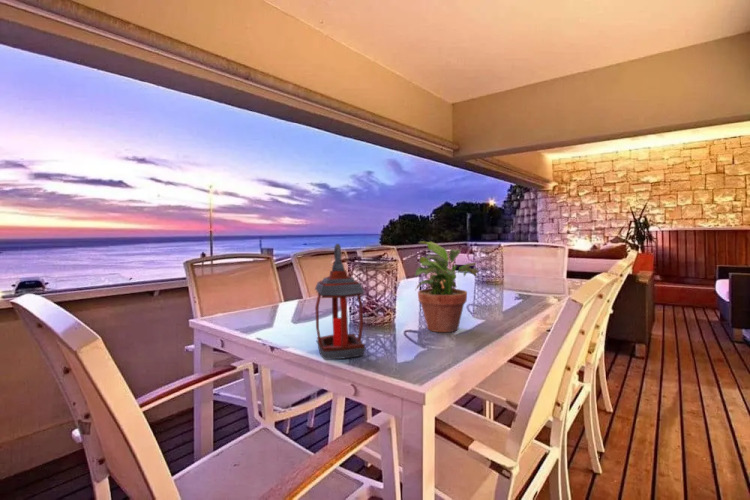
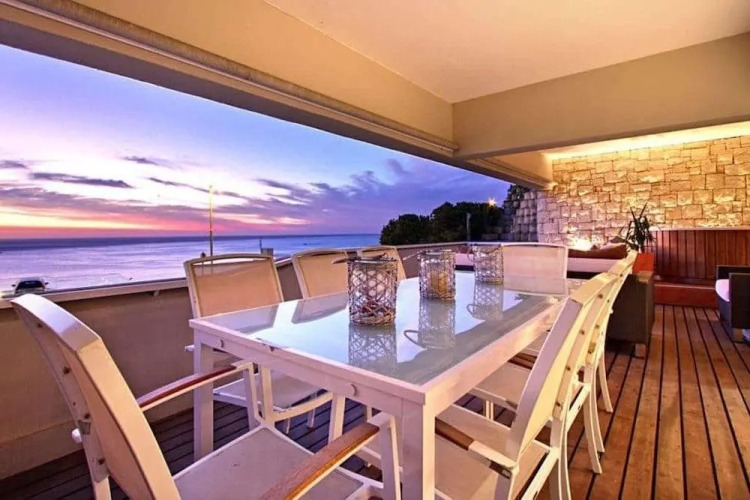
- lantern (338, 297)
- potted plant (449, 285)
